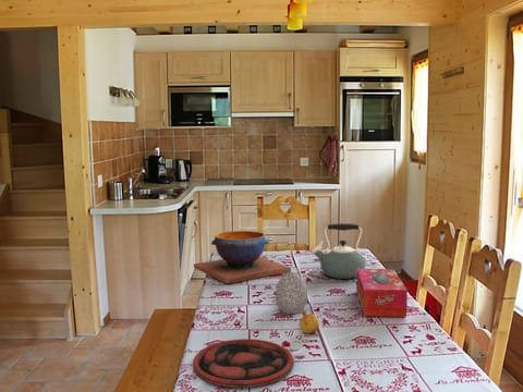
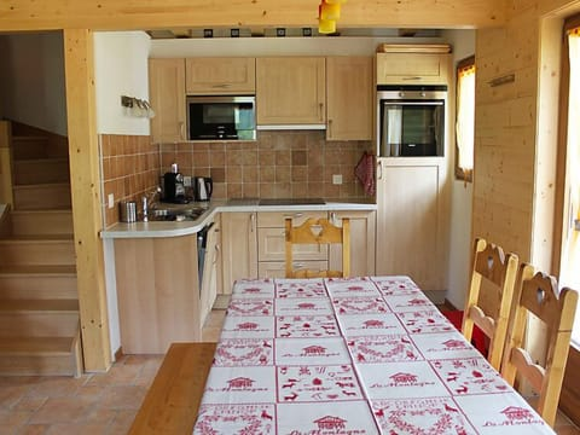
- plate (243, 359)
- fruit (308, 321)
- decorative bowl (241, 252)
- kettle (338, 248)
- decorative egg (291, 291)
- tissue box (379, 291)
